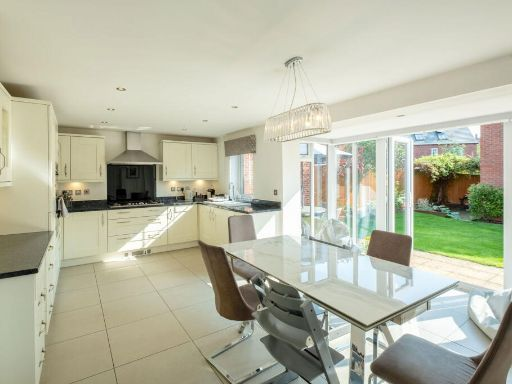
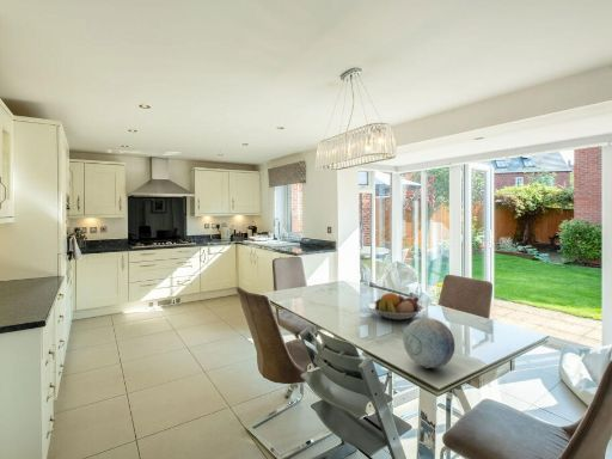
+ decorative orb (428, 342)
+ fruit bowl (396, 304)
